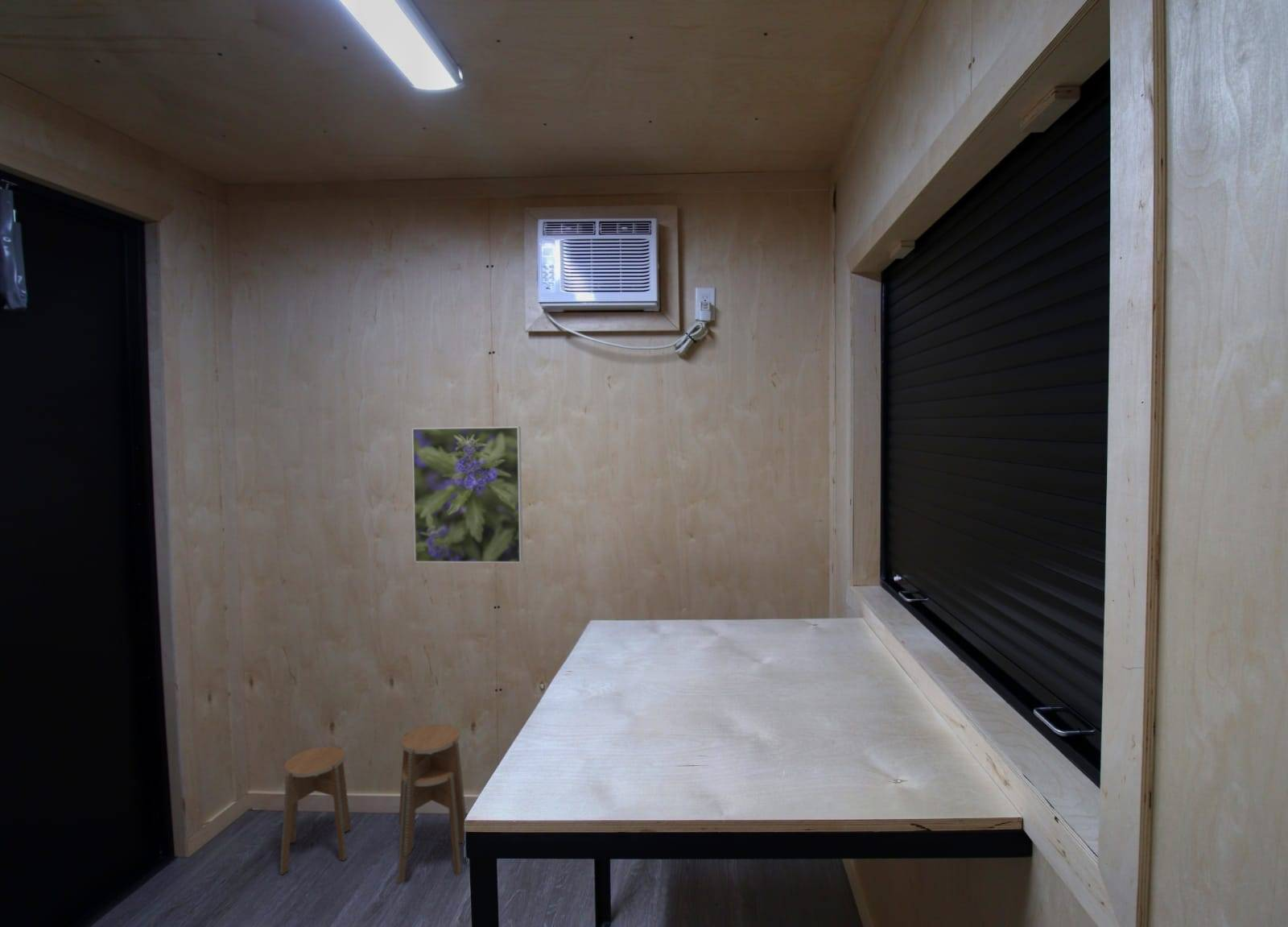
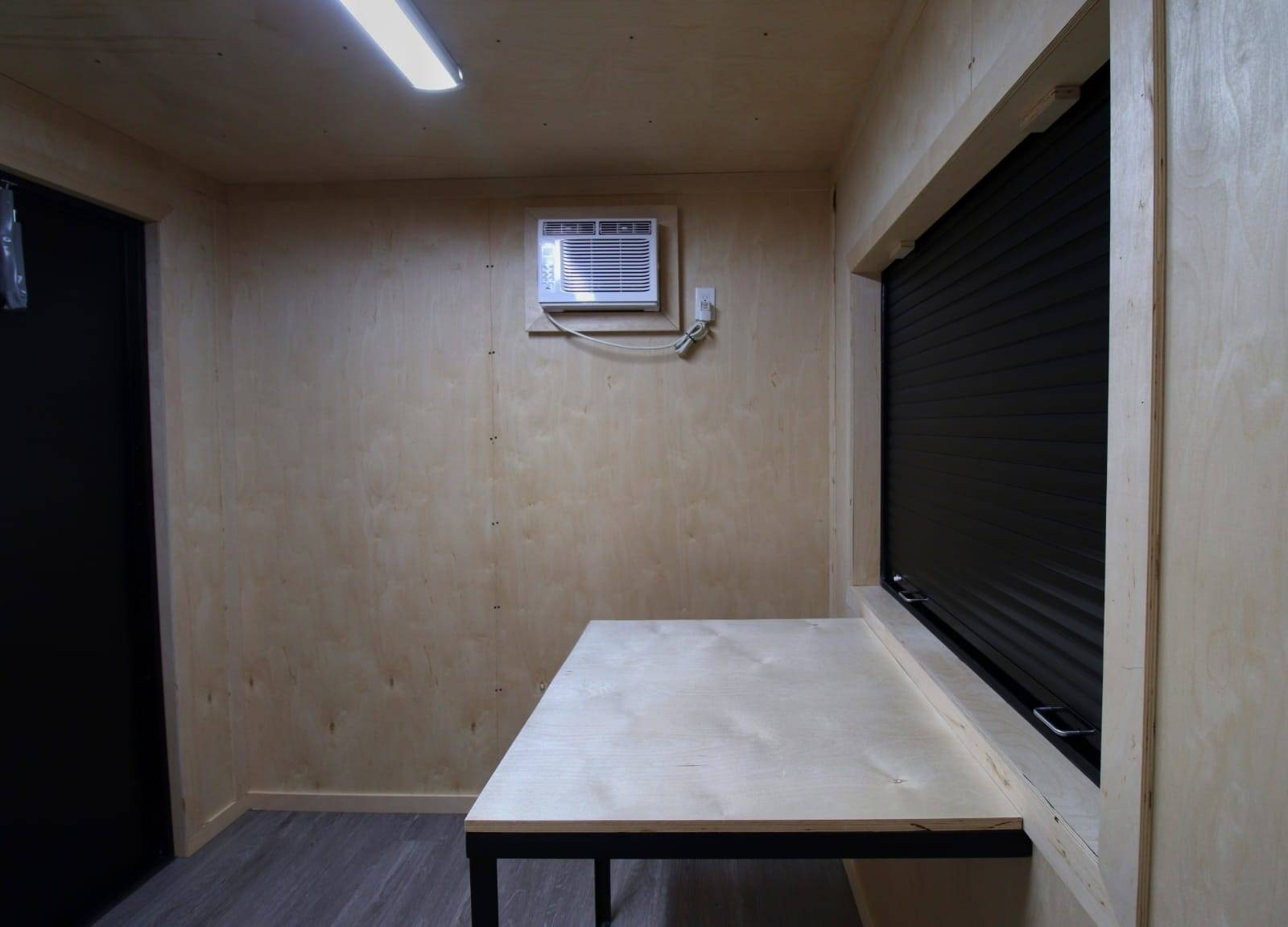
- stool (347, 797)
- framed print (467, 495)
